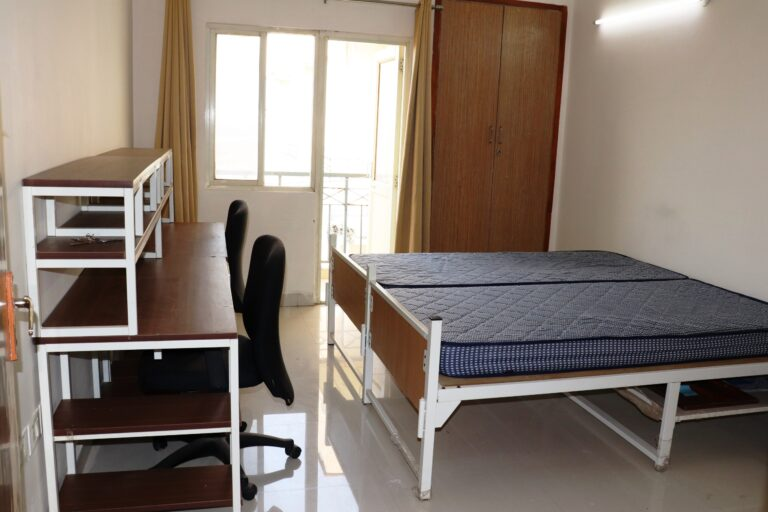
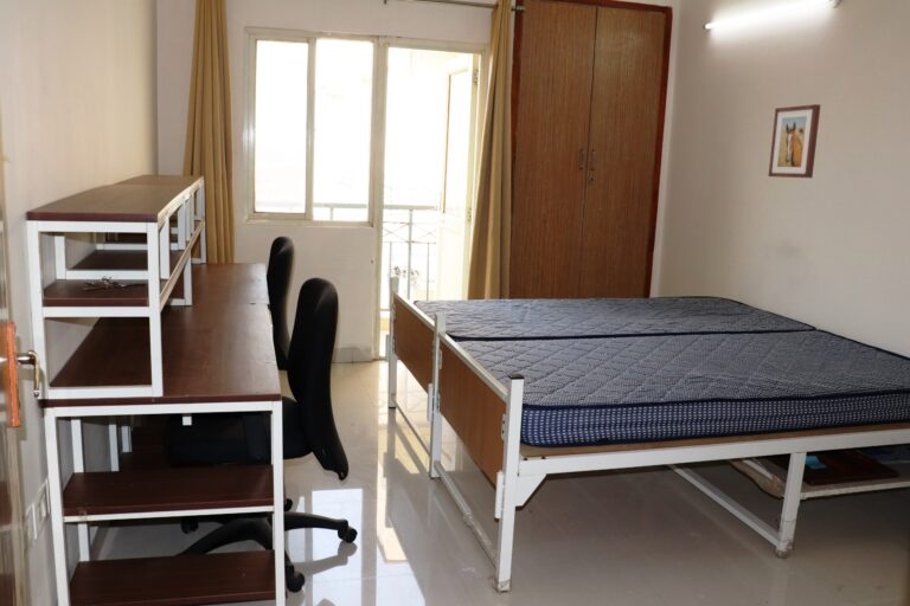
+ wall art (793, 142)
